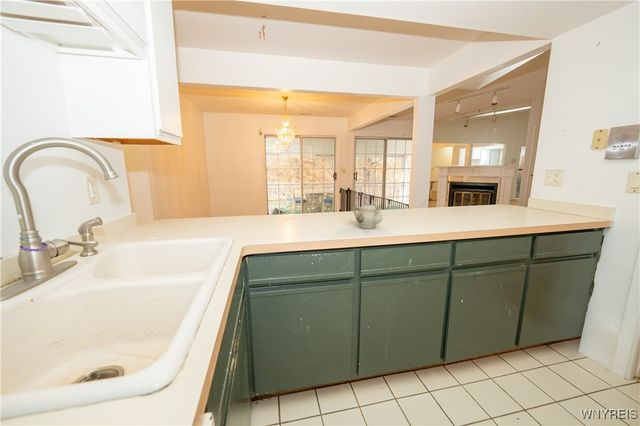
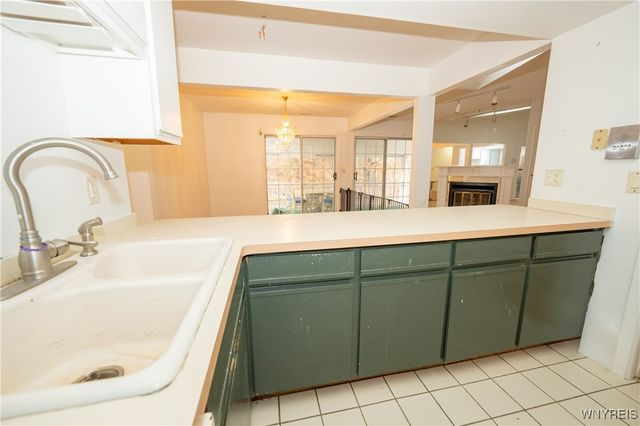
- teapot (366, 214)
